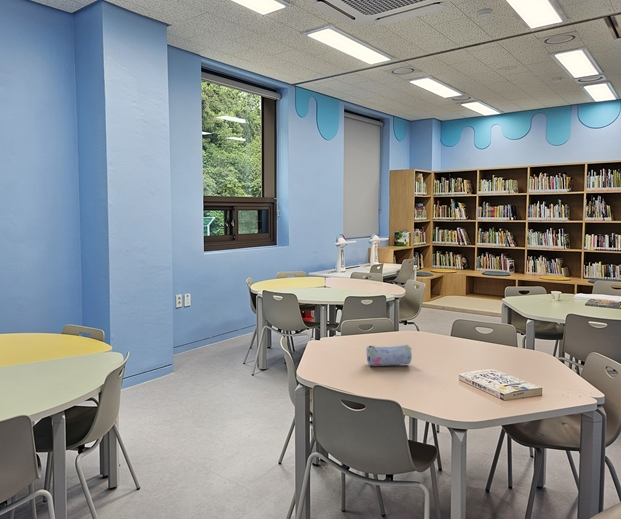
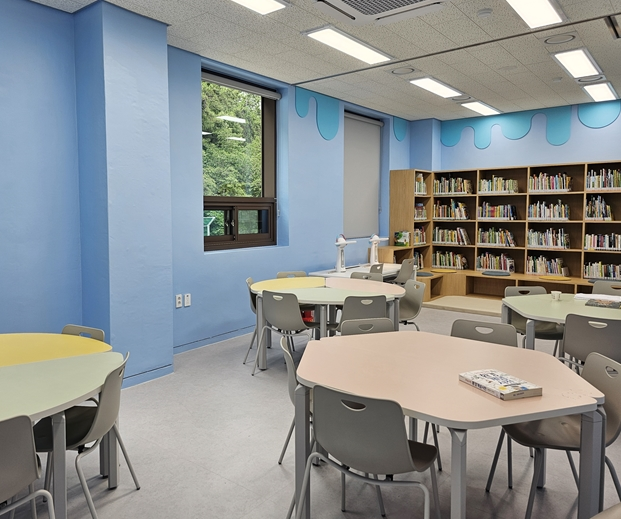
- pencil case (388, 354)
